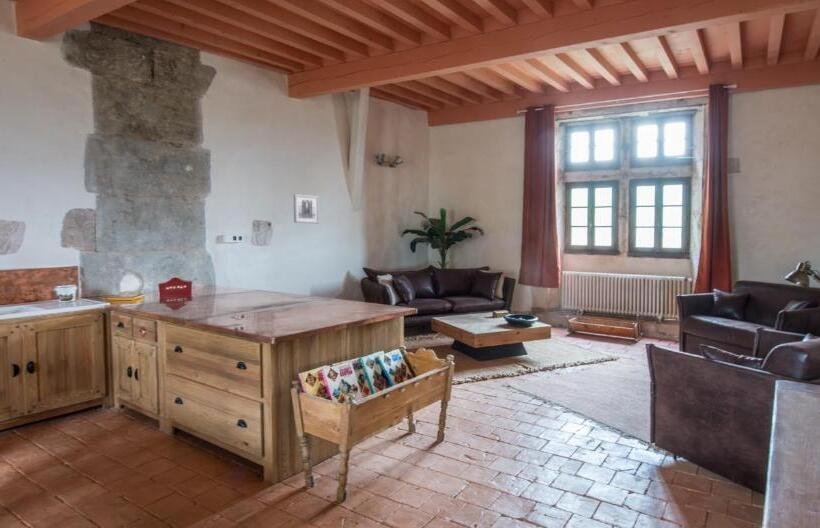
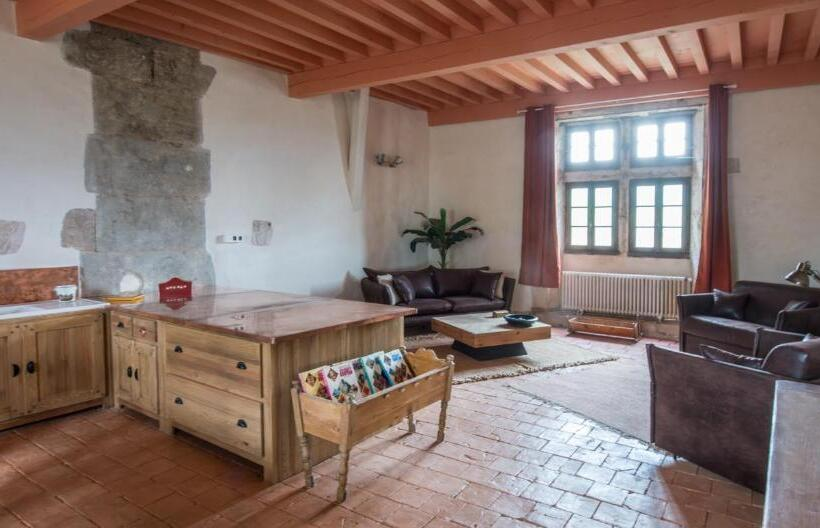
- wall art (306, 209)
